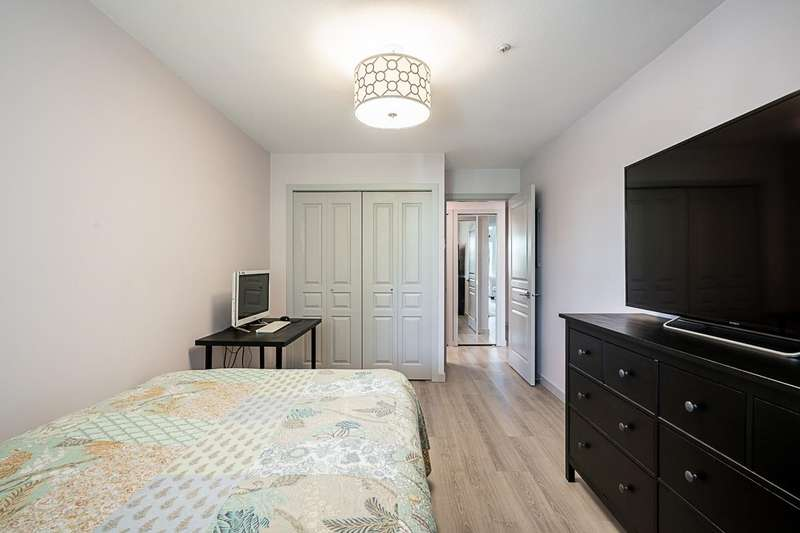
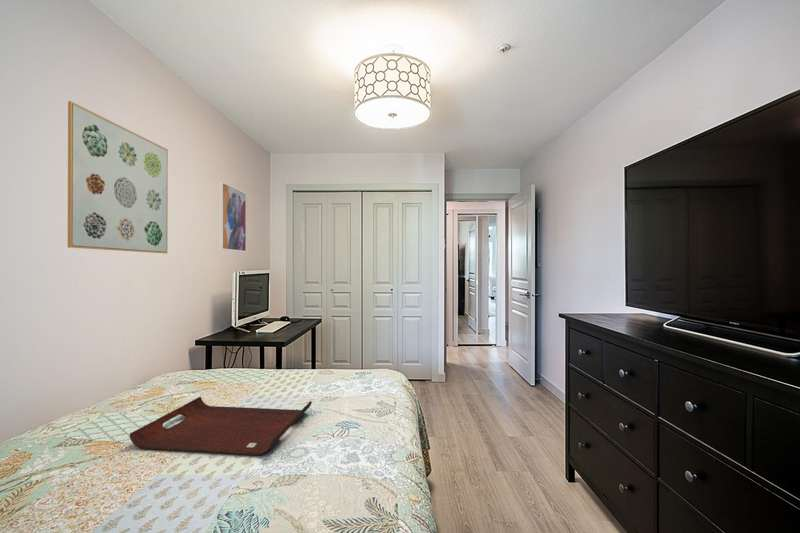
+ wall art (233, 219)
+ serving tray (230, 421)
+ wall art (126, 190)
